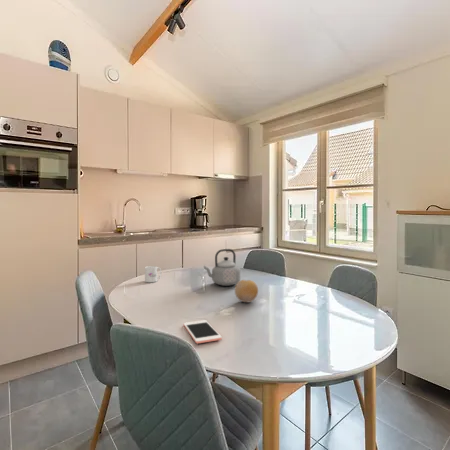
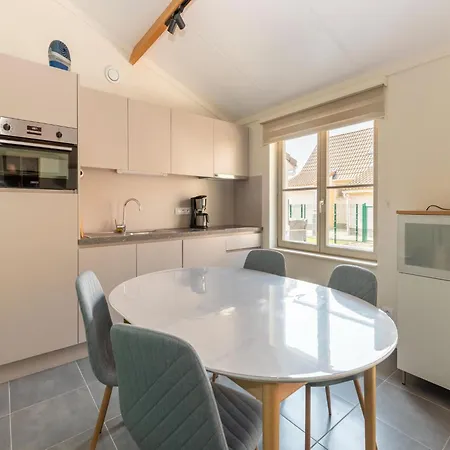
- fruit (246, 291)
- mug (153, 273)
- teapot (222, 267)
- cell phone (201, 330)
